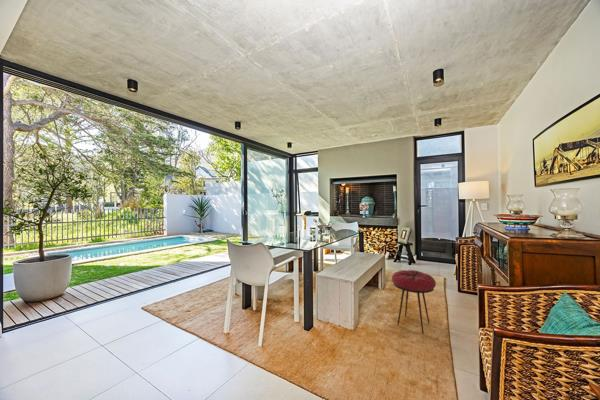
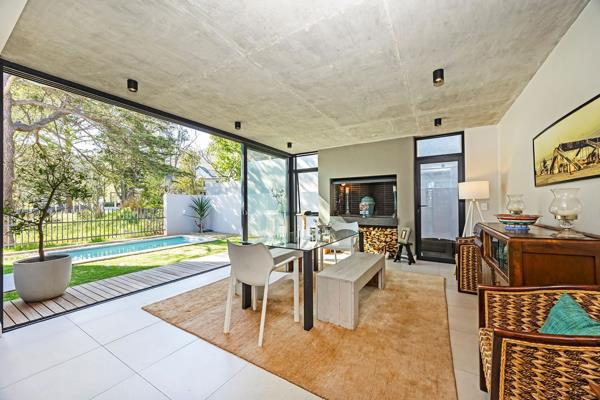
- stool (418, 299)
